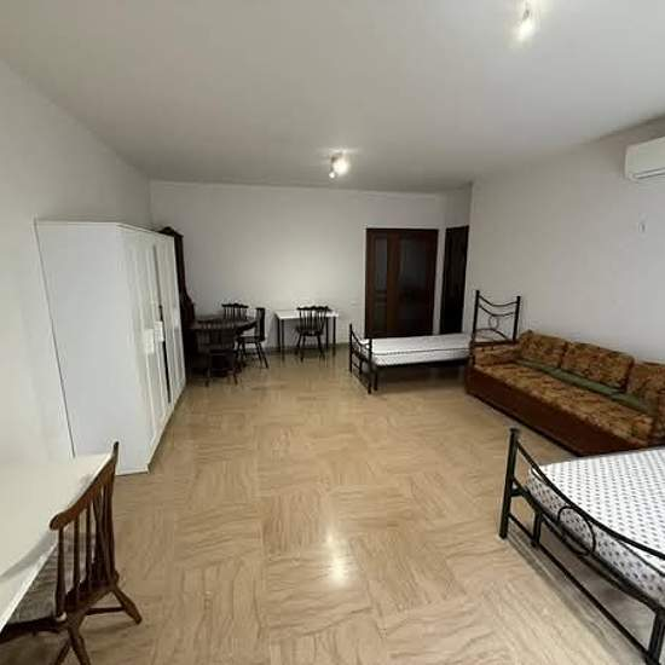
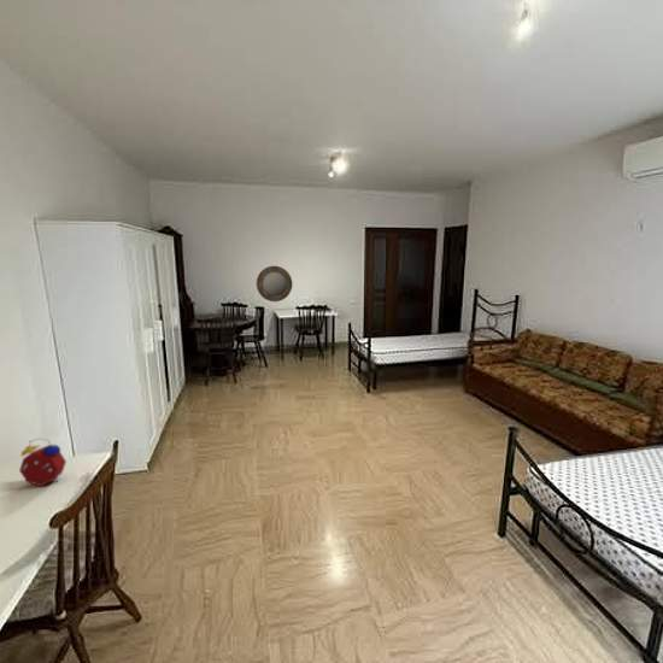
+ alarm clock (40, 462)
+ home mirror (274, 283)
